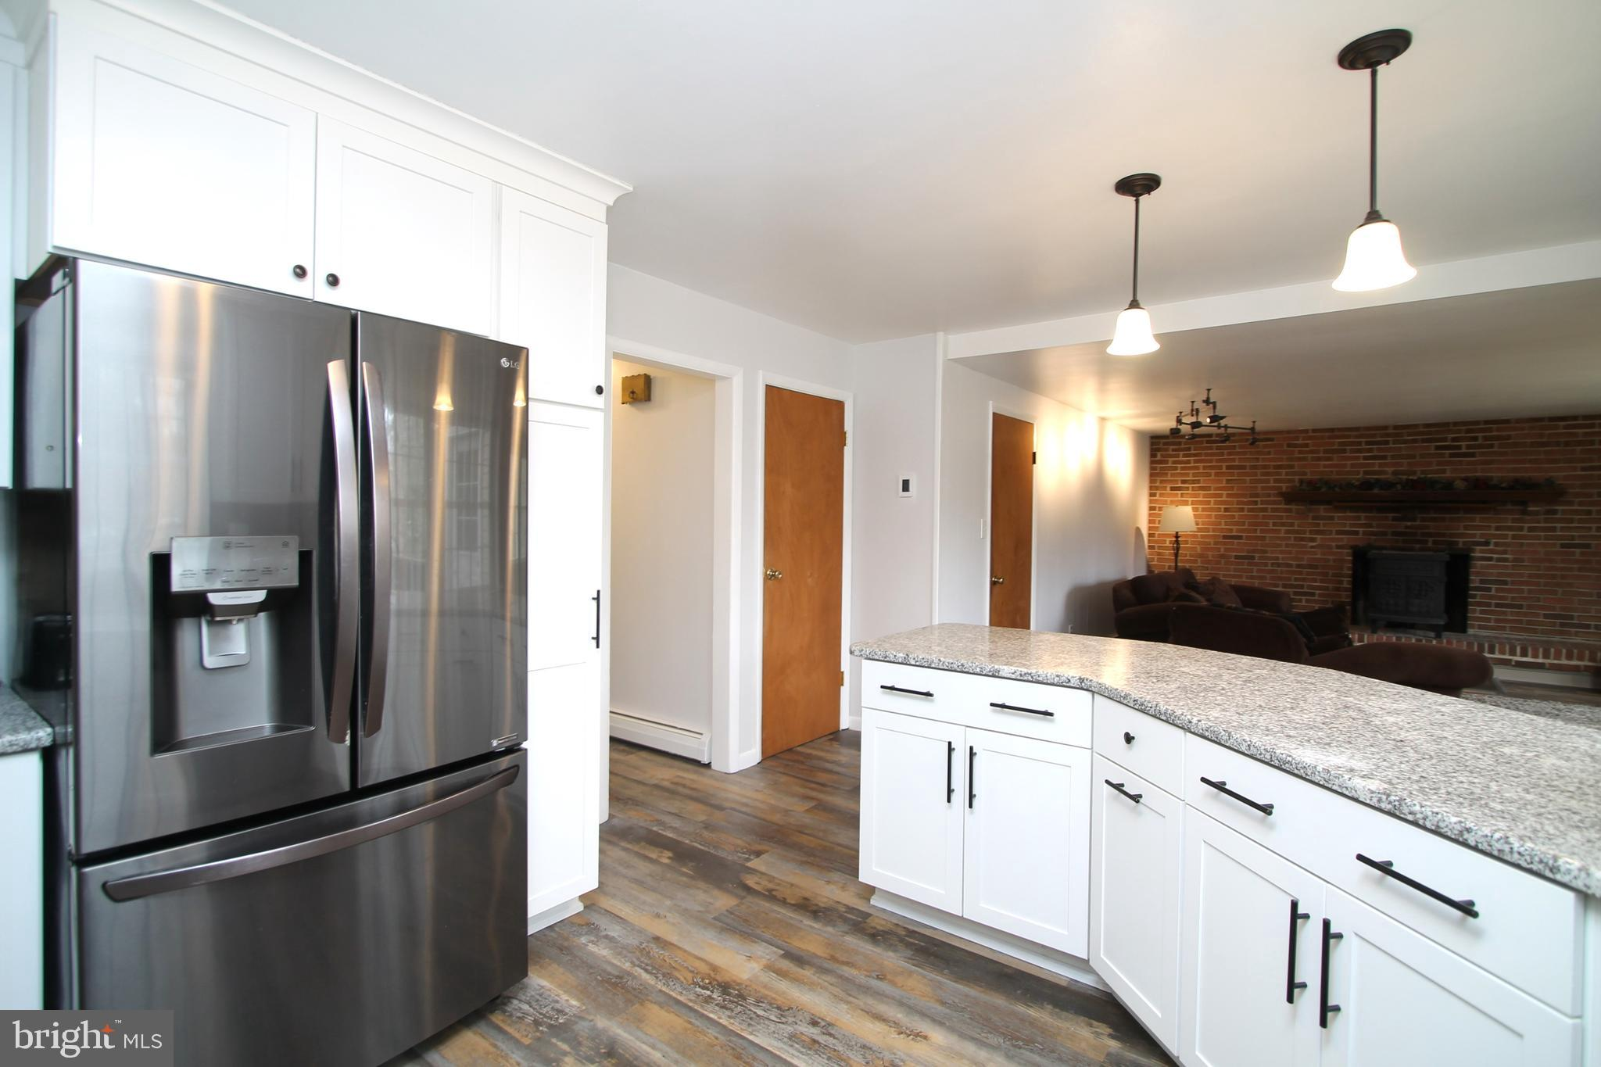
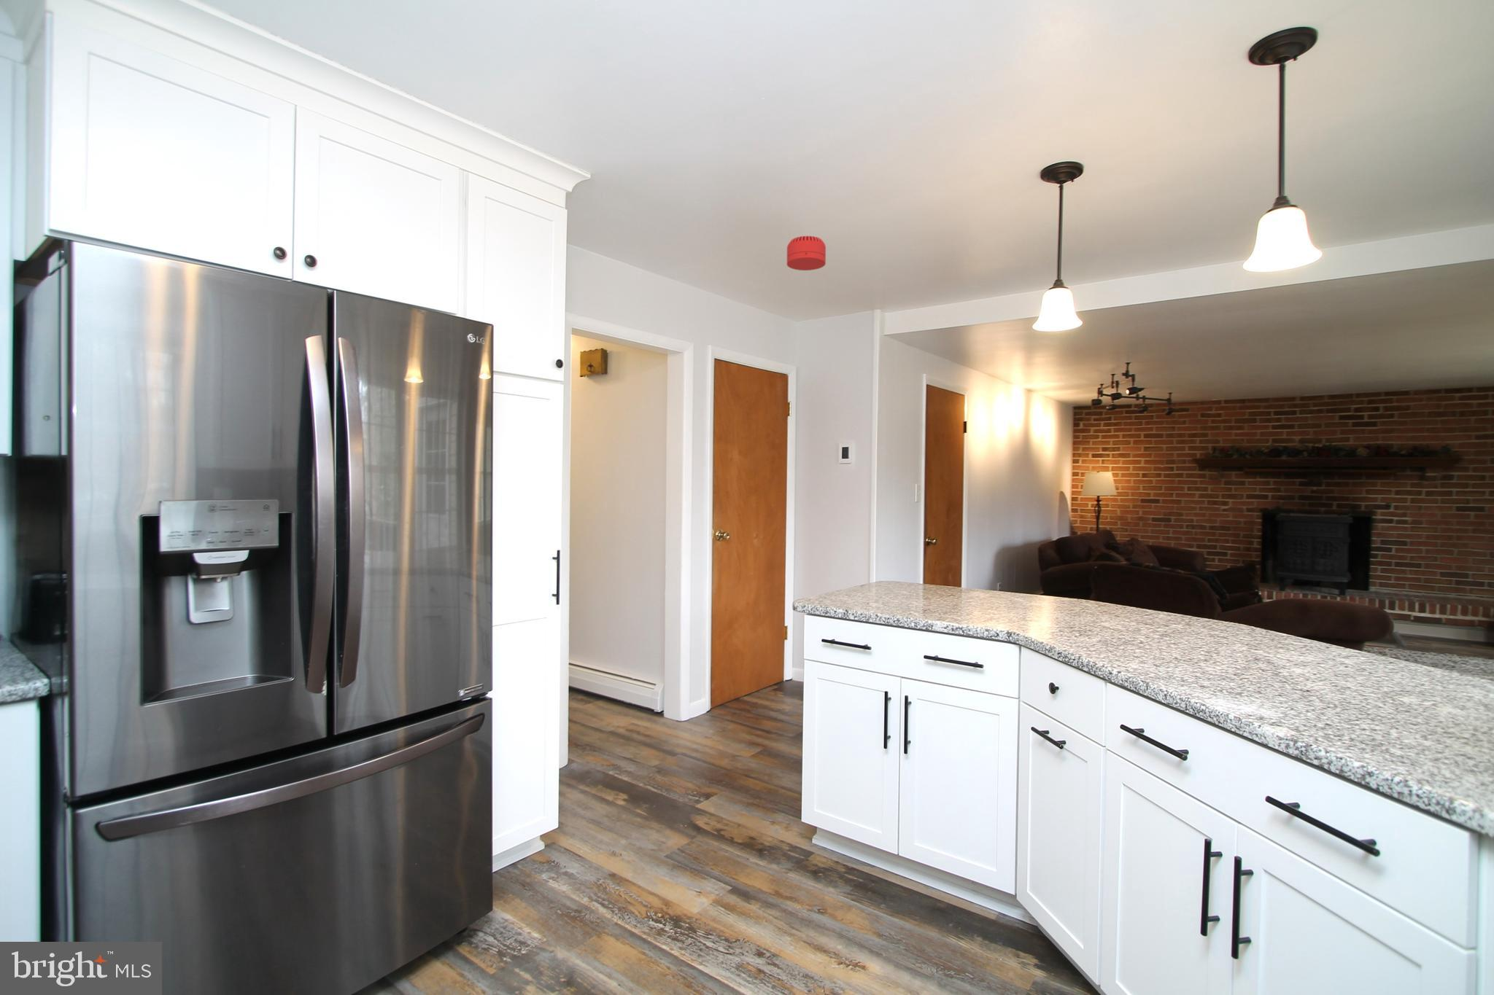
+ smoke detector (806, 252)
